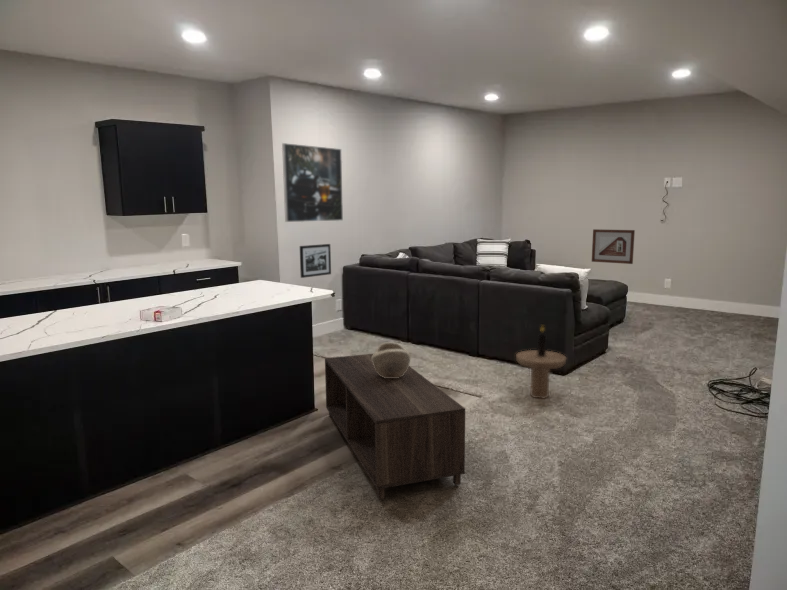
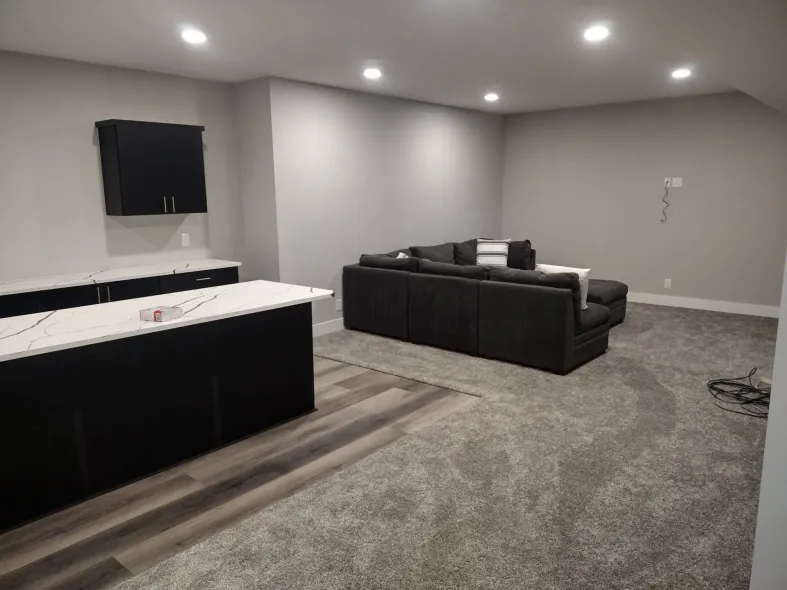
- side table (540, 360)
- picture frame (315, 260)
- picture frame (612, 246)
- coffee table (385, 413)
- decorative bowl (391, 360)
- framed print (314, 184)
